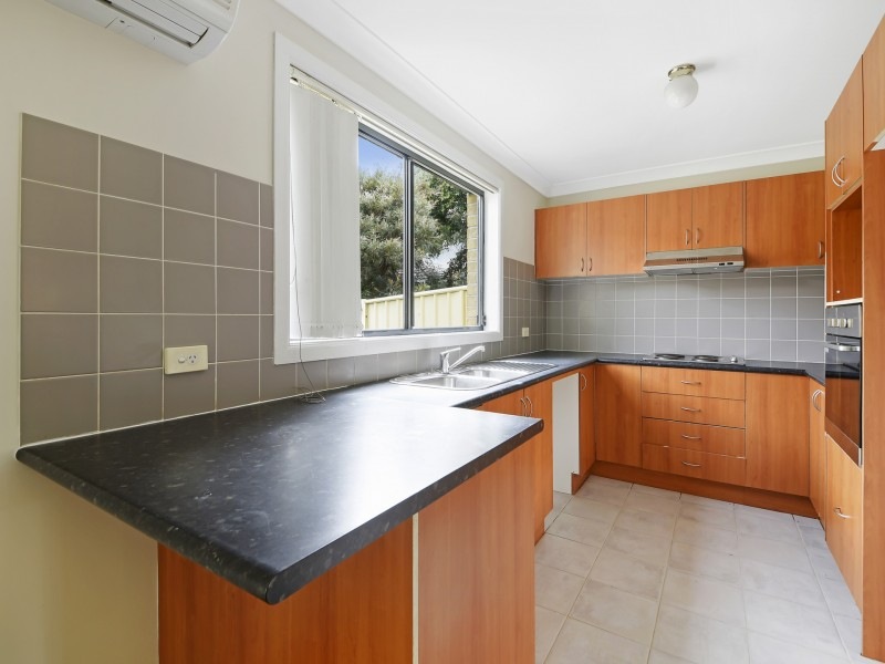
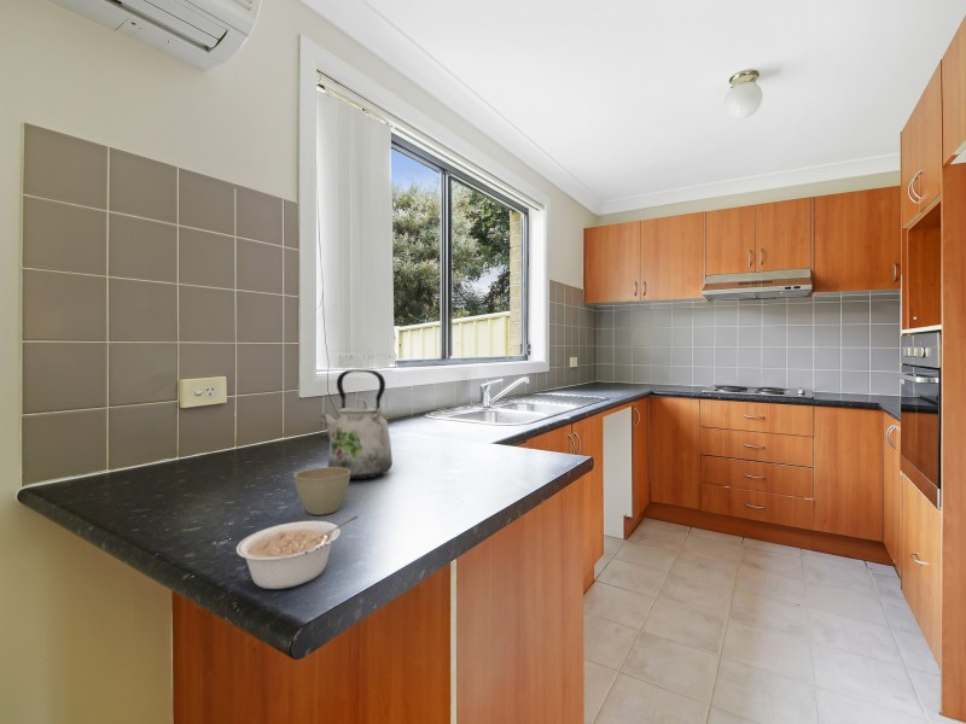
+ legume (293, 550)
+ flower pot (322, 491)
+ kettle (351, 421)
